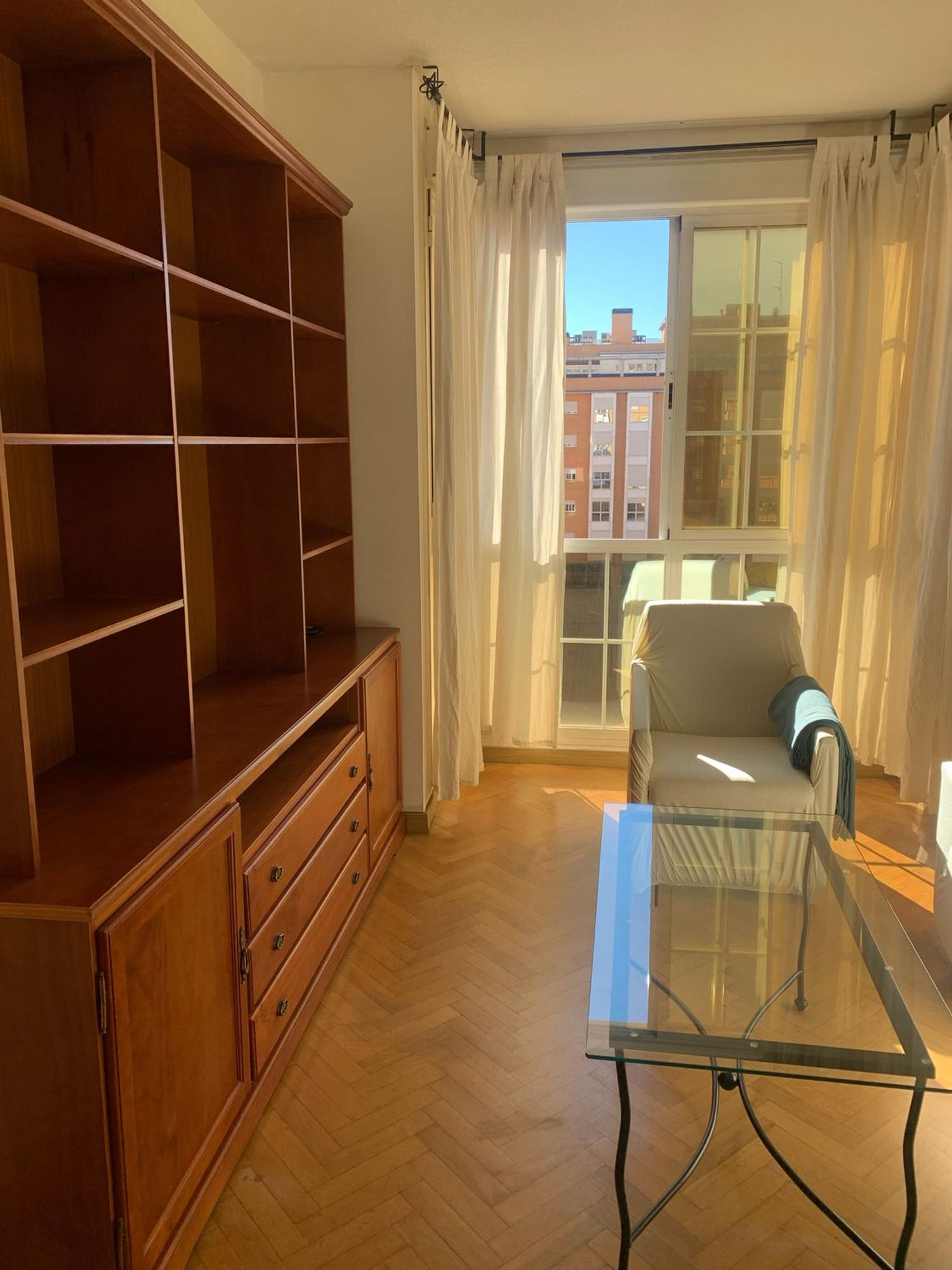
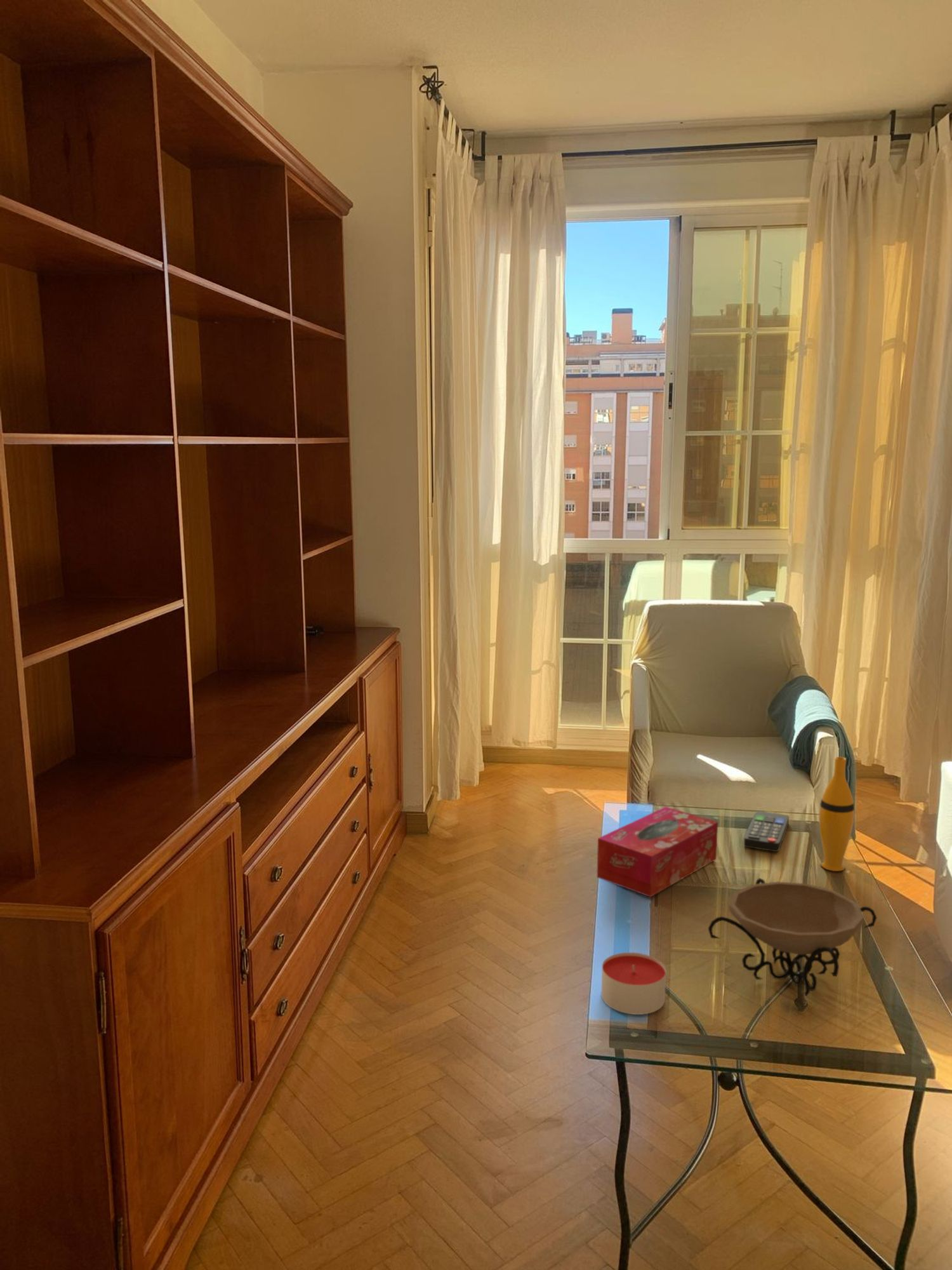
+ vase (836, 813)
+ remote control (767, 829)
+ tissue box (658, 849)
+ decorative bowl (792, 942)
+ candle (633, 981)
